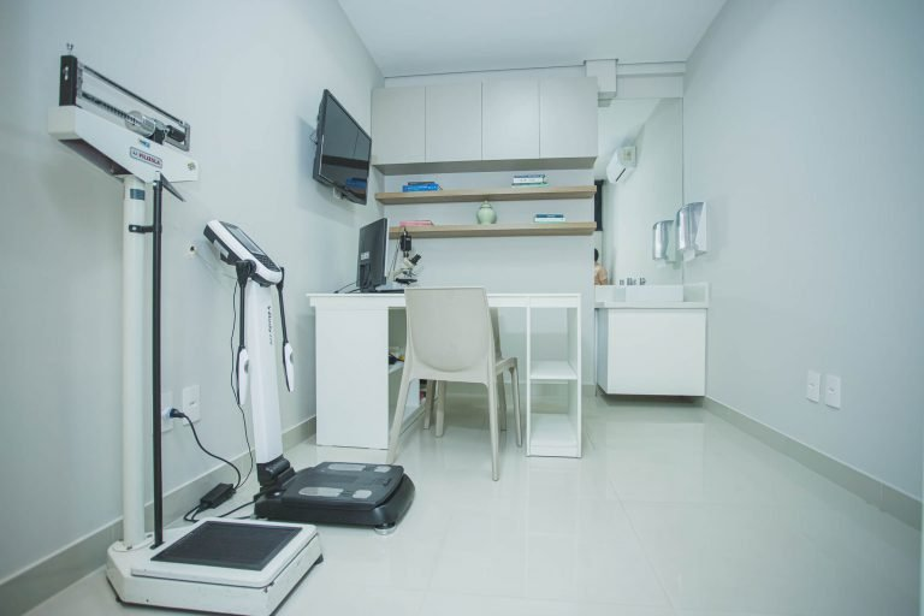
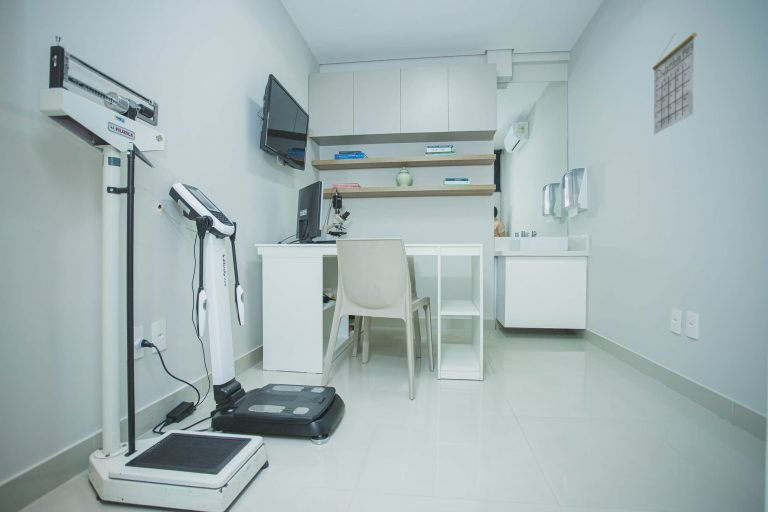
+ calendar (672, 79)
